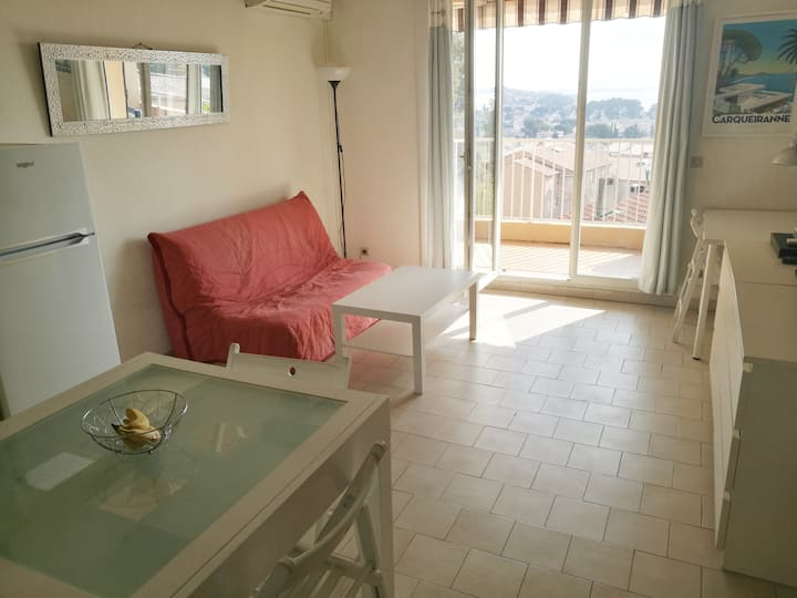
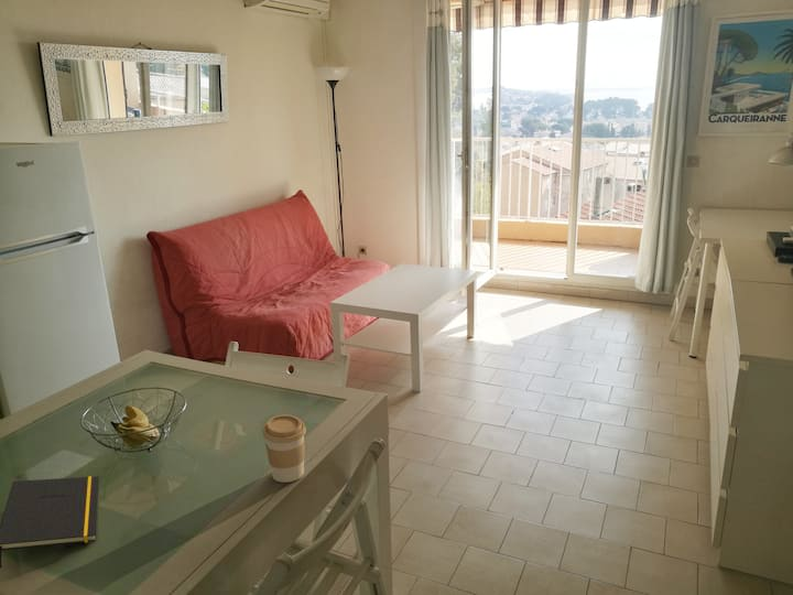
+ notepad (52, 509)
+ coffee cup (285, 447)
